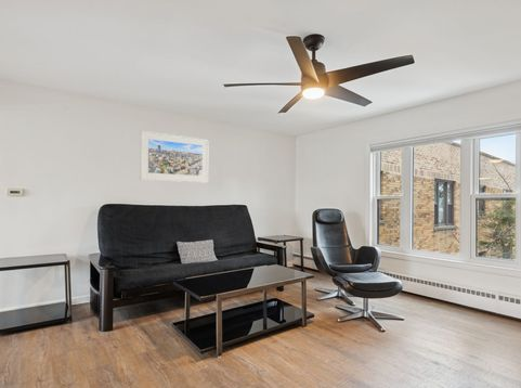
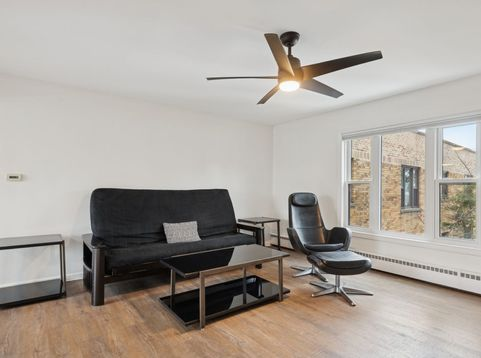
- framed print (177, 158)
